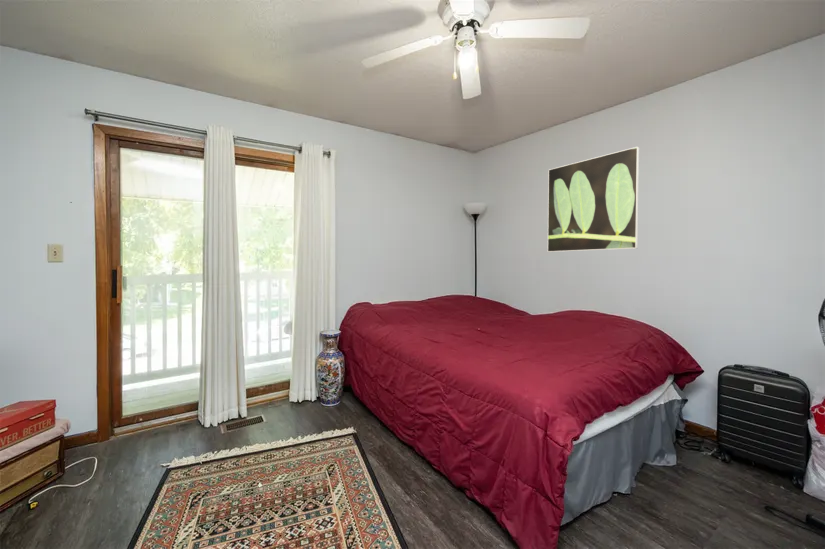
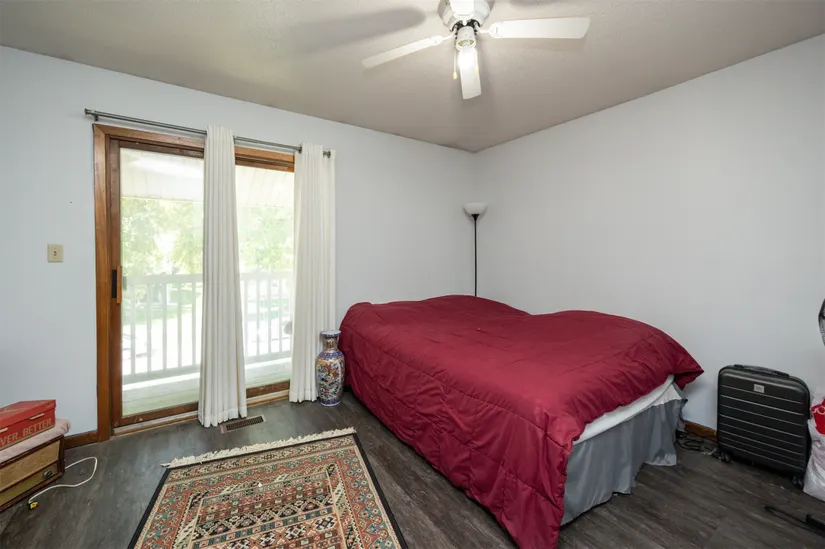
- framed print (588, 205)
